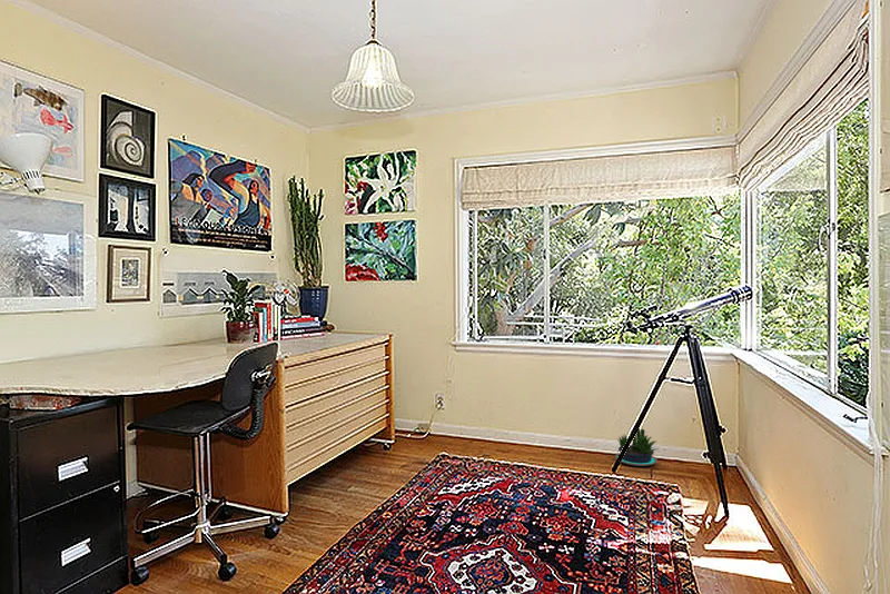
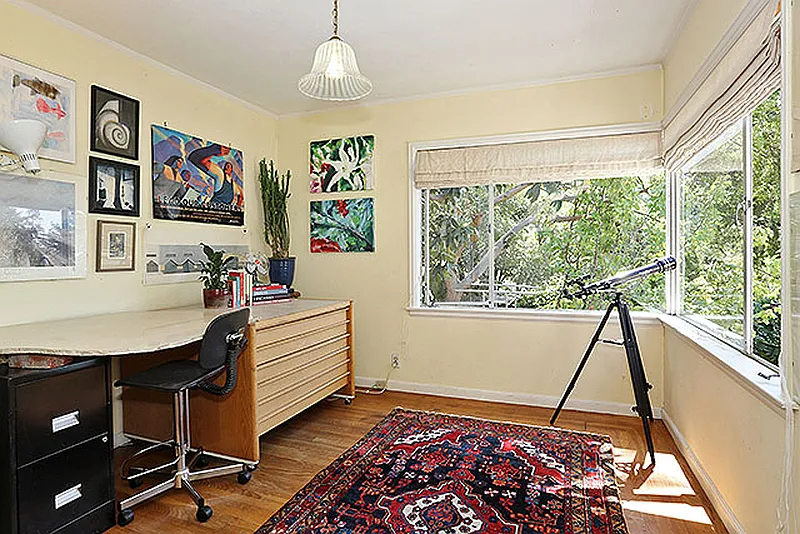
- potted plant (639, 446)
